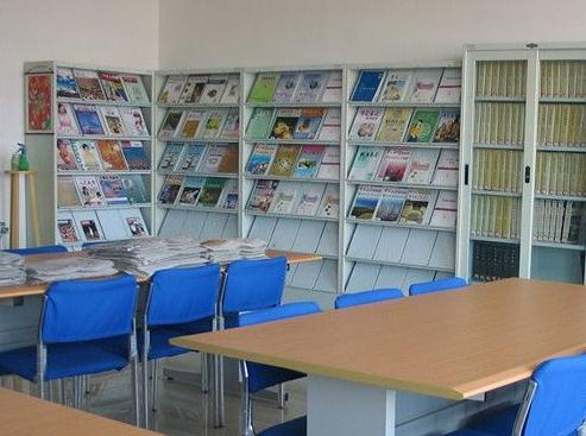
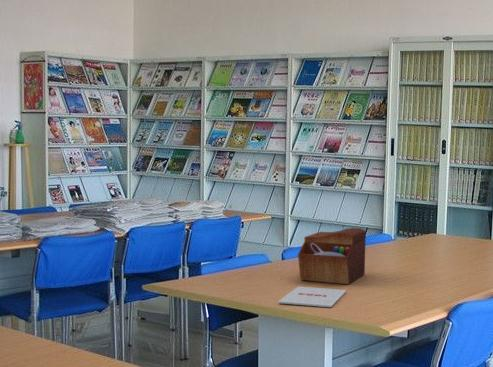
+ sewing box (331, 254)
+ magazine (313, 296)
